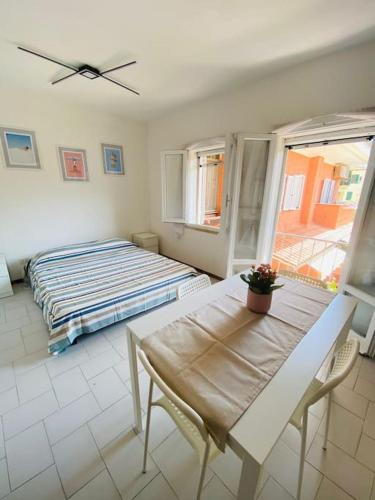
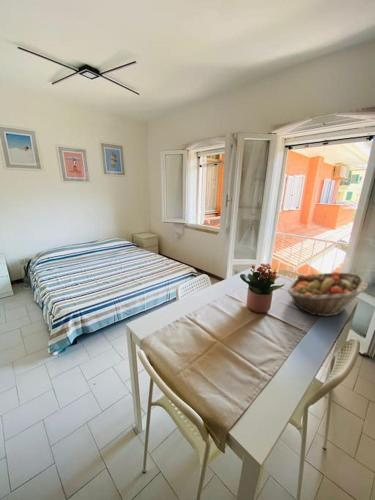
+ fruit basket (323, 289)
